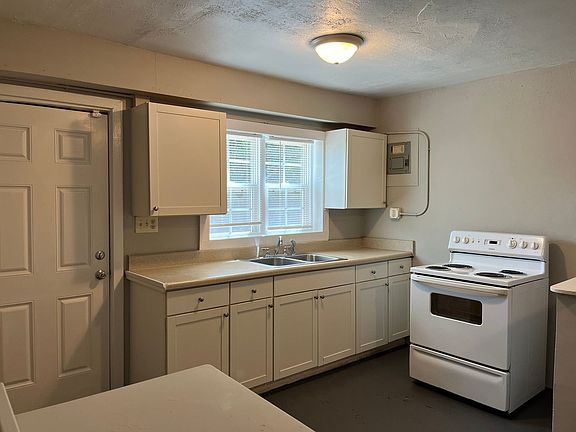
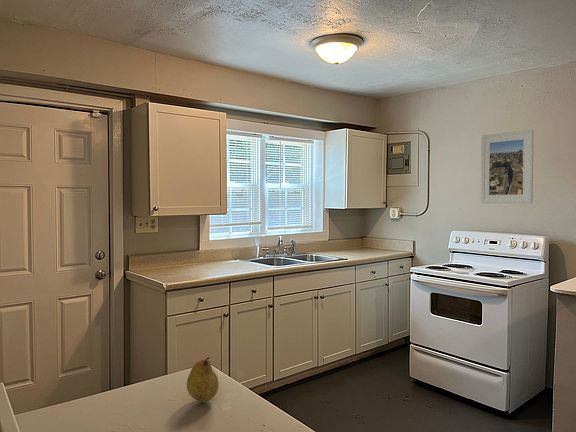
+ fruit (202, 377)
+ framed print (506, 168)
